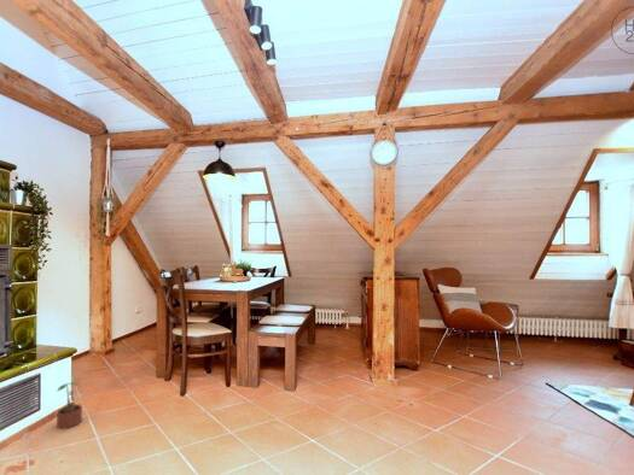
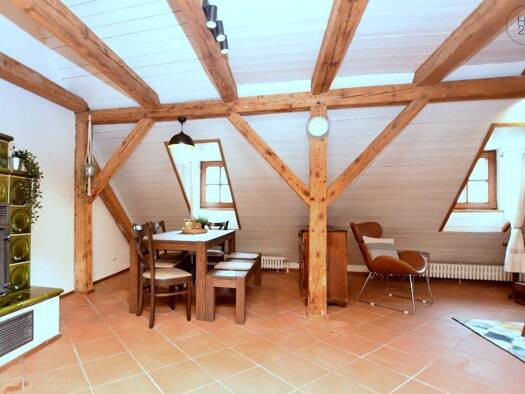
- potted plant (68, 403)
